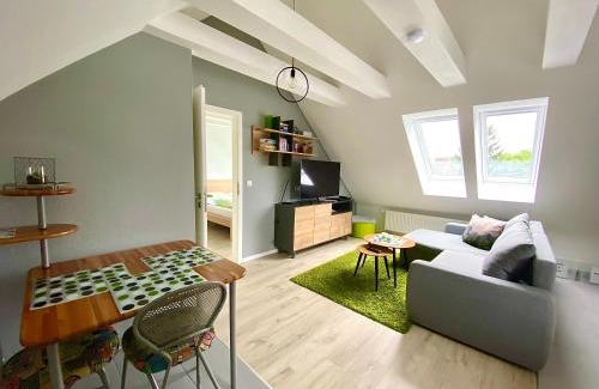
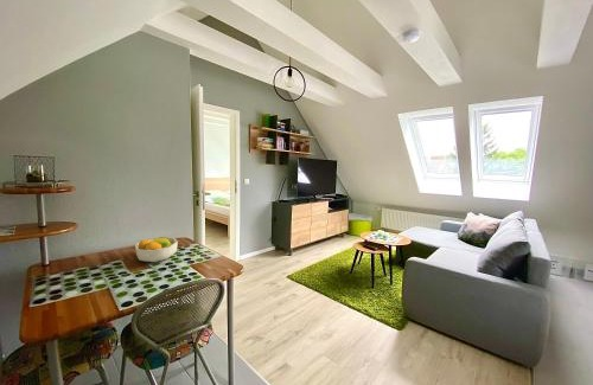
+ fruit bowl (157, 246)
